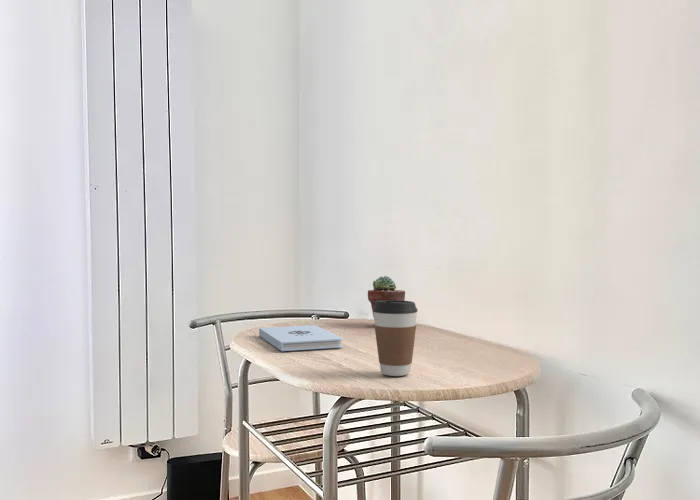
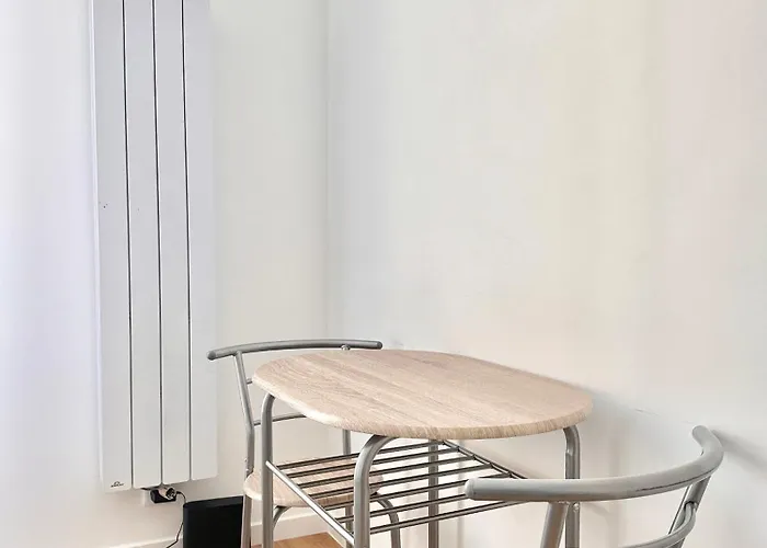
- notepad (299, 337)
- coffee cup (395, 337)
- potted succulent (386, 299)
